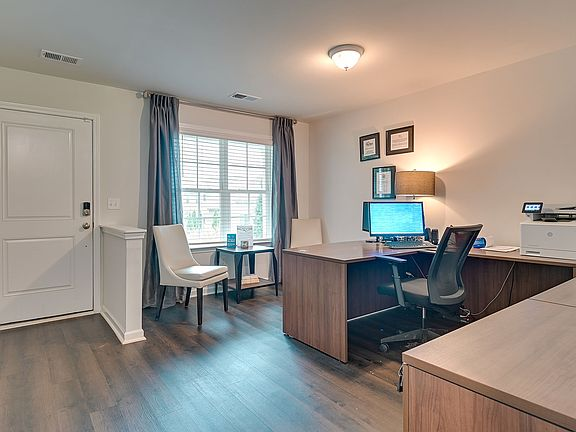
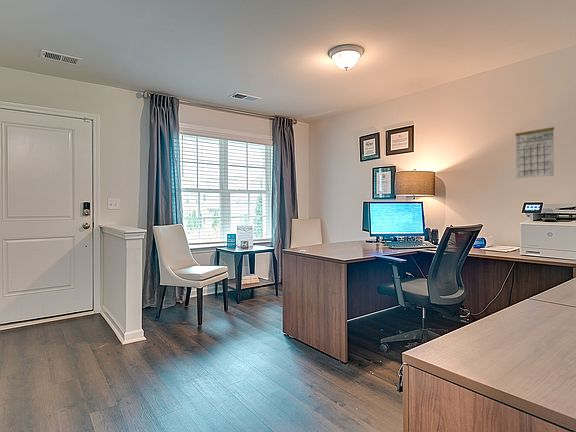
+ calendar (534, 148)
